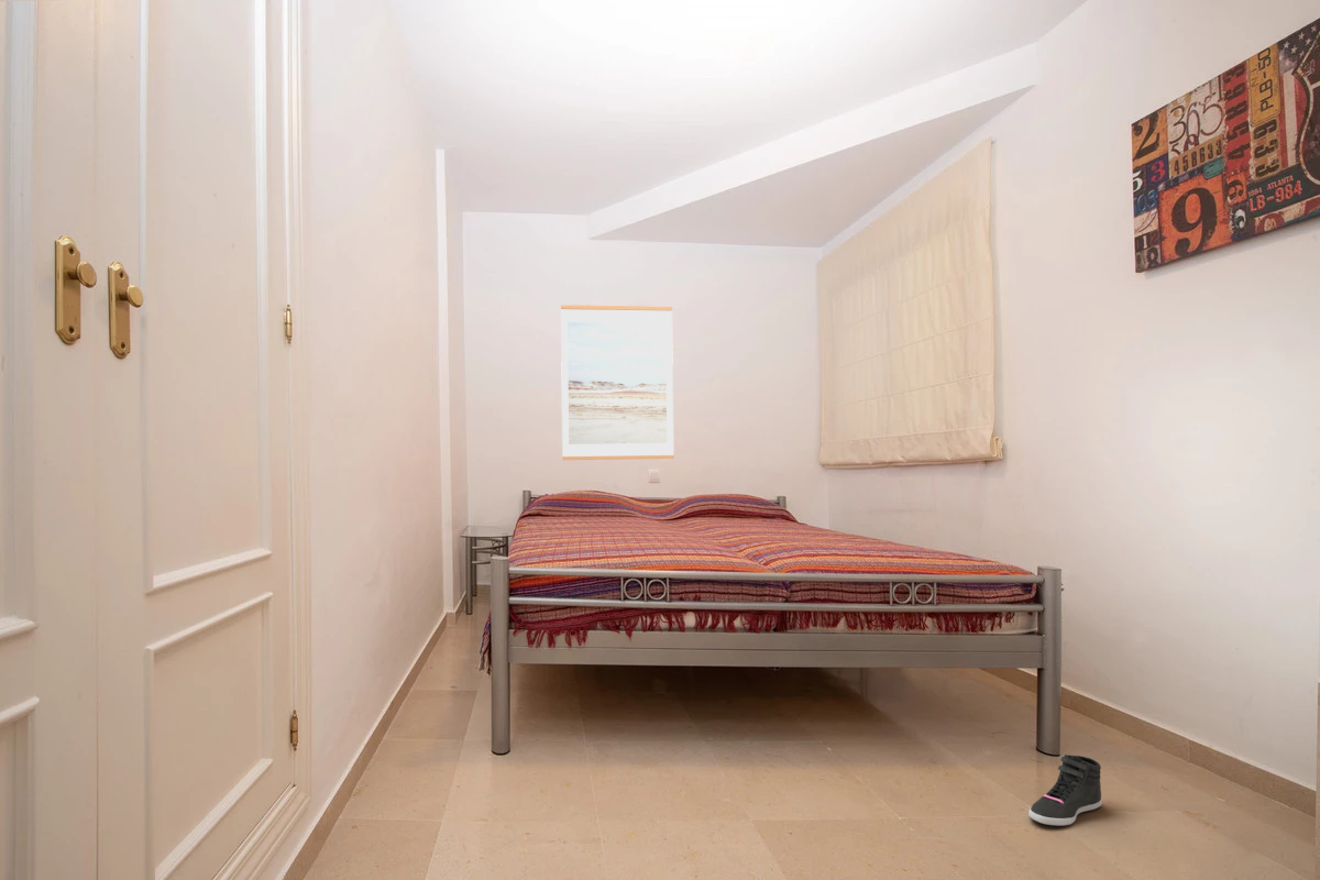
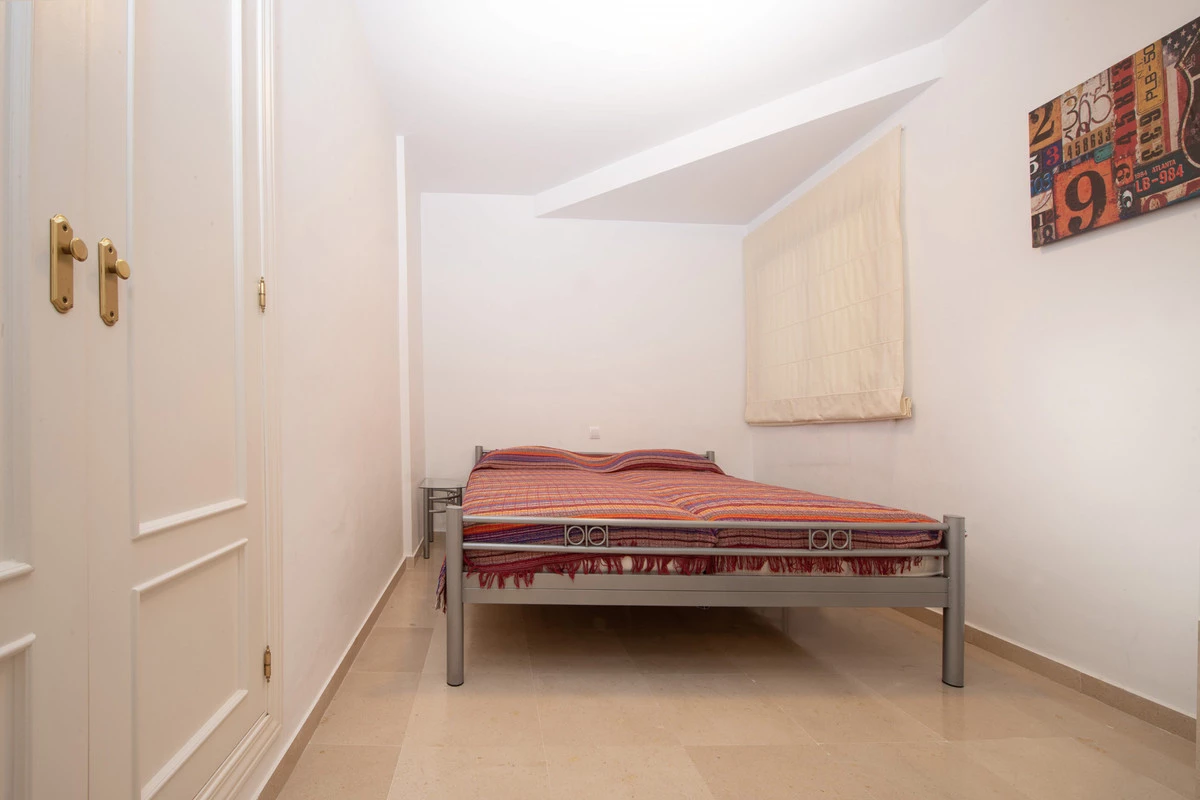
- sneaker (1064, 785)
- wall art (617, 383)
